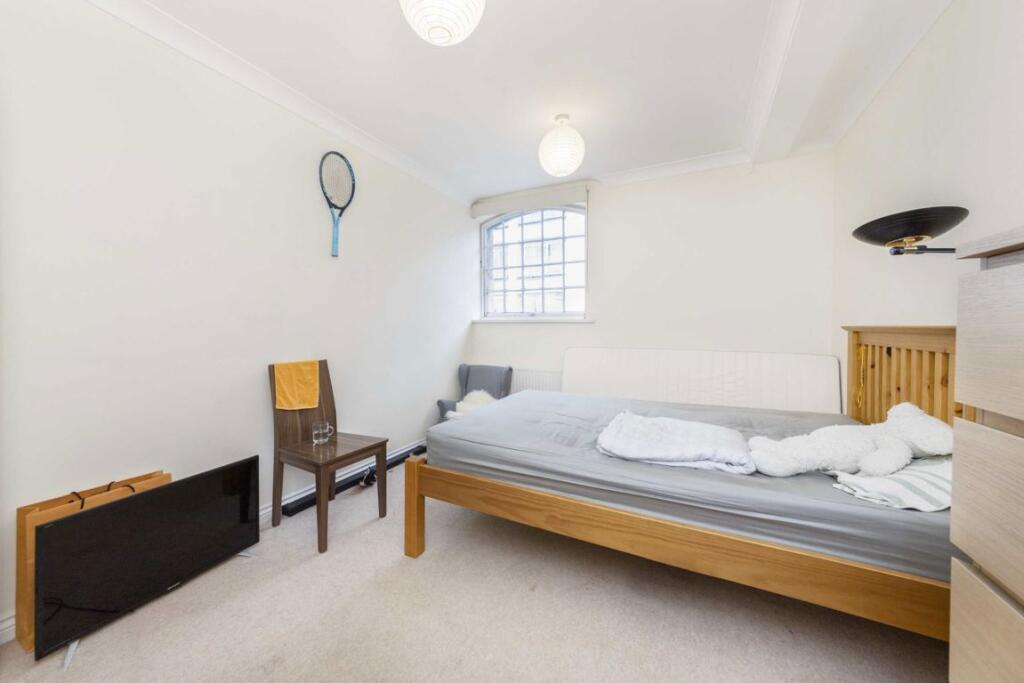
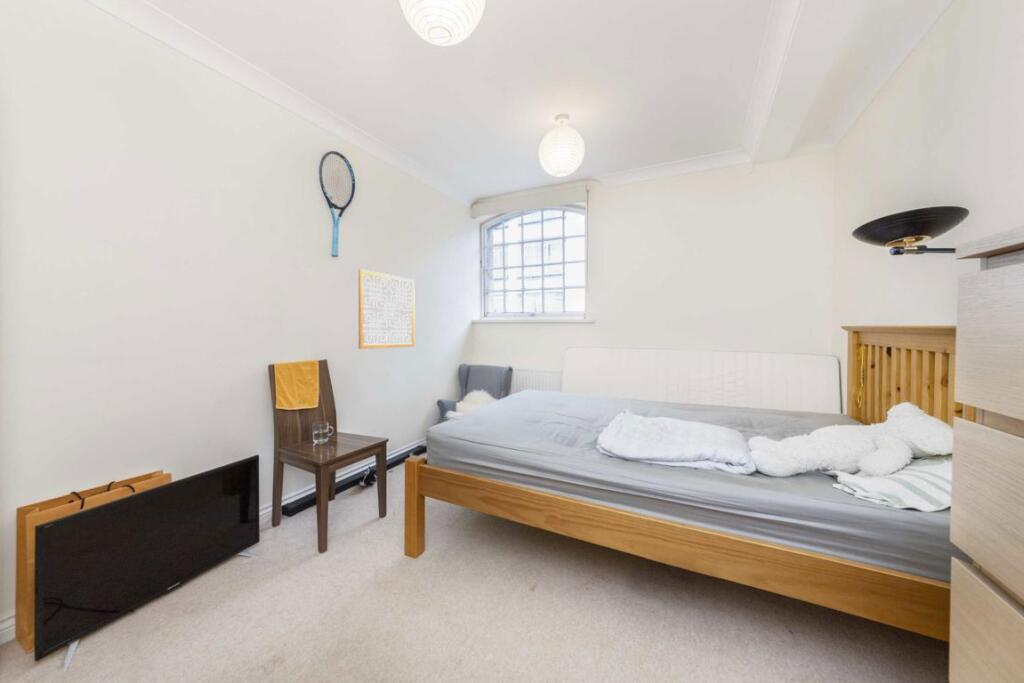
+ wall art (388, 309)
